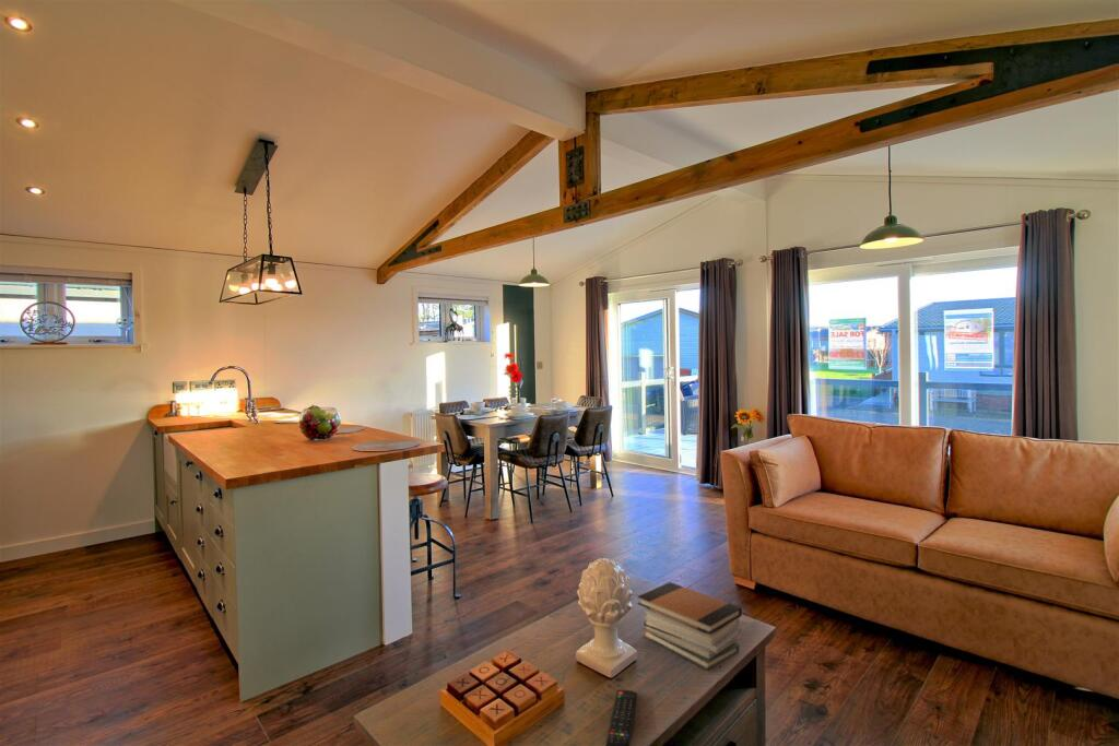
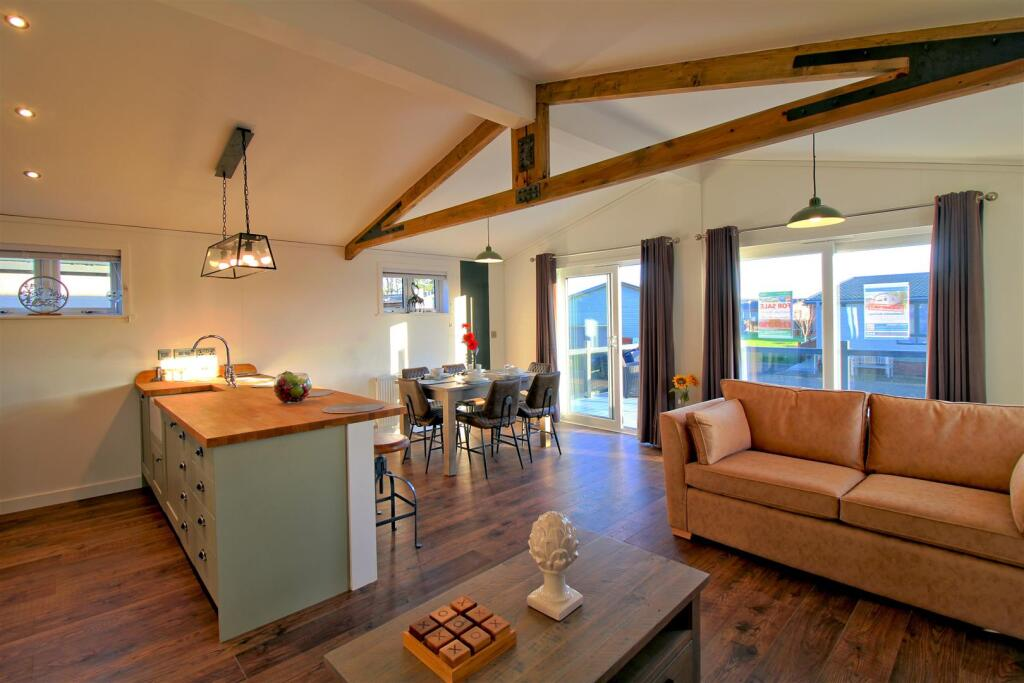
- book stack (690, 623)
- remote control (622, 720)
